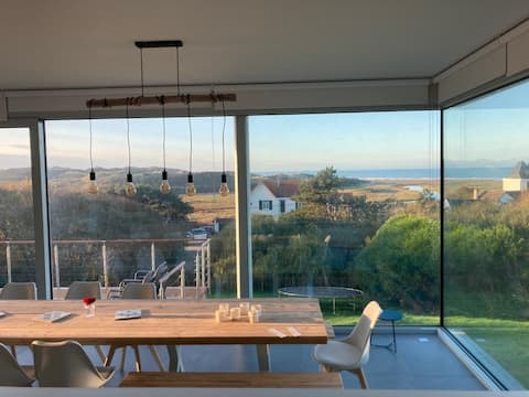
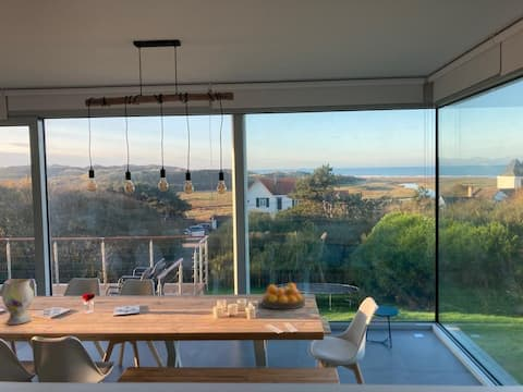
+ fruit bowl (283, 294)
+ vase (17, 301)
